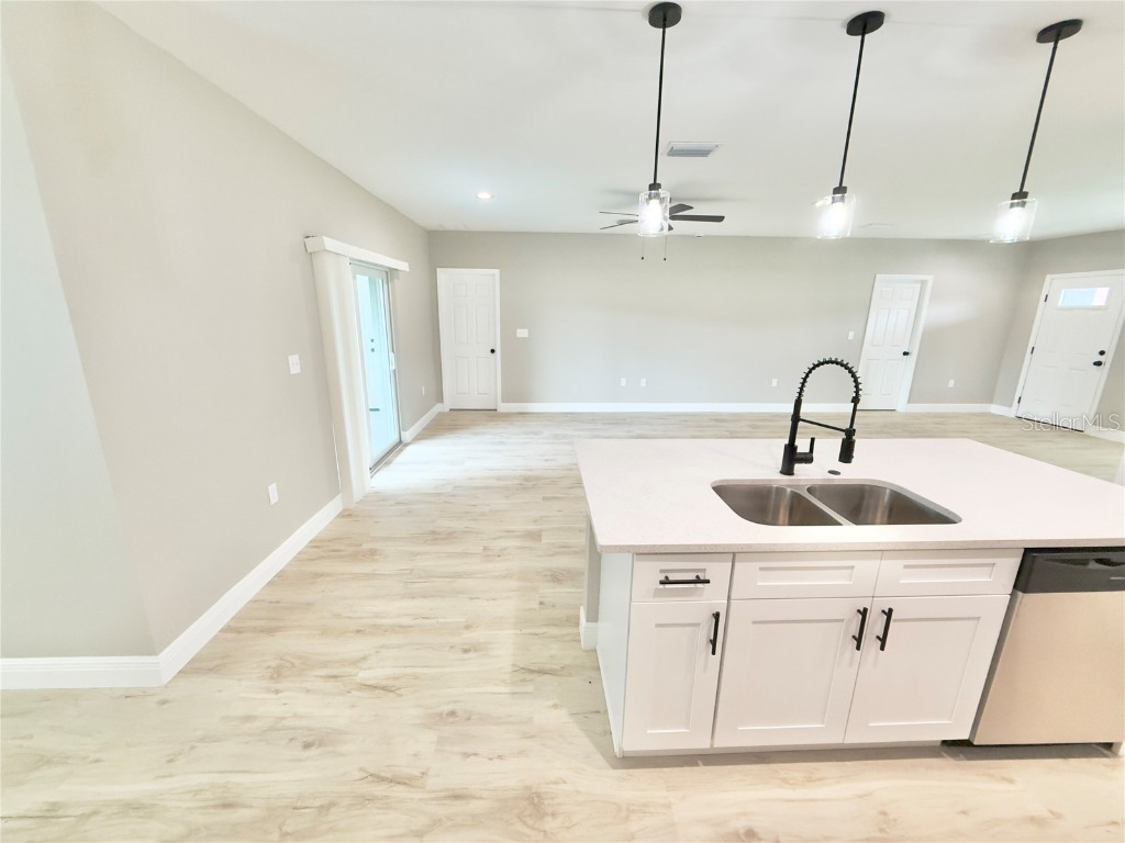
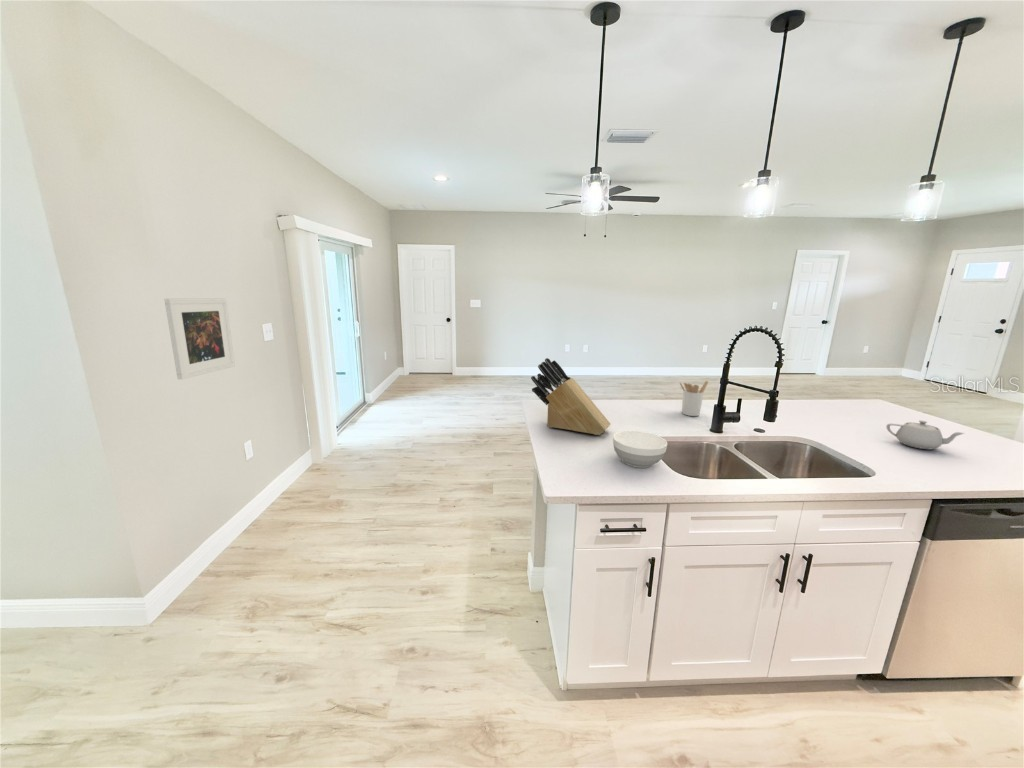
+ bowl (638, 450)
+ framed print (203, 336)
+ utensil holder (691, 397)
+ knife block (570, 393)
+ teapot (922, 433)
